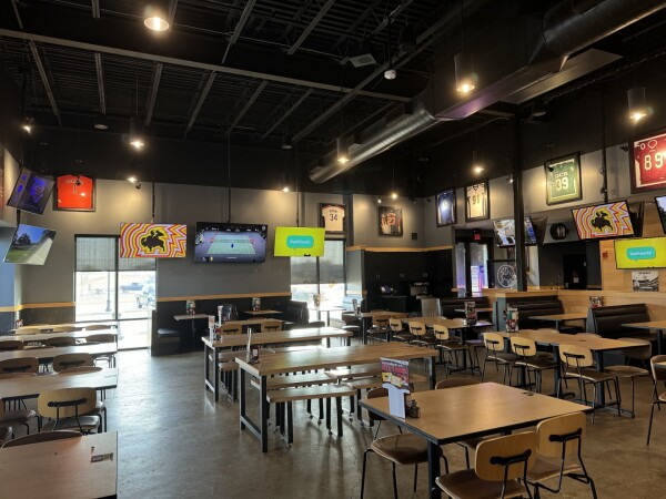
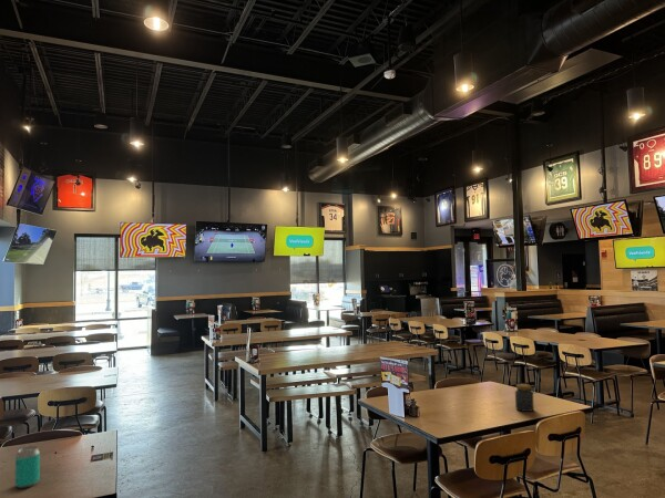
+ jar (523, 396)
+ beverage can (27, 466)
